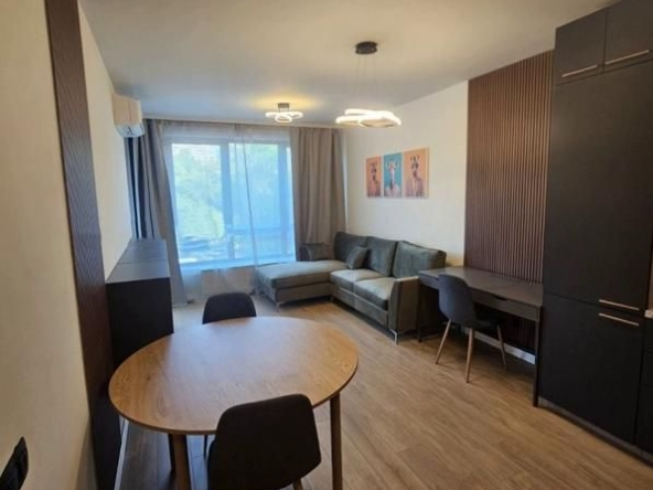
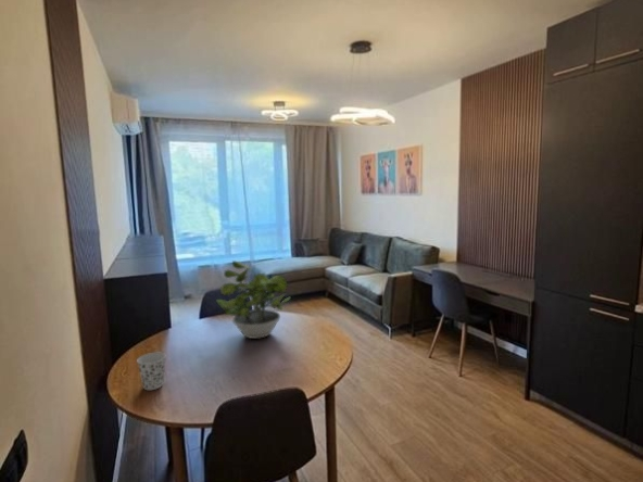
+ cup (152, 371)
+ potted plant (254, 297)
